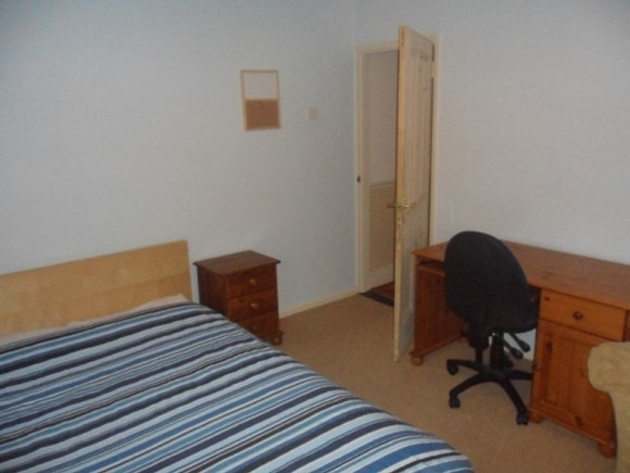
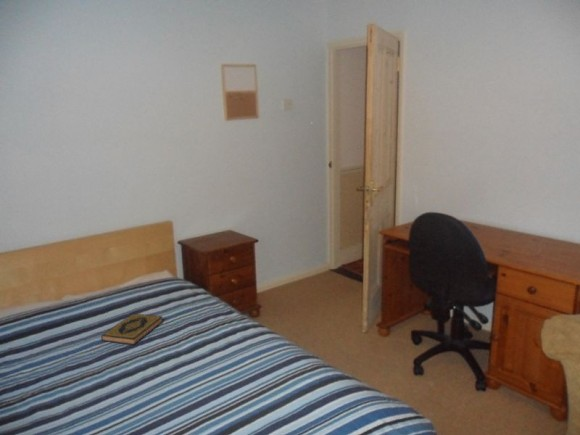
+ hardback book (133, 328)
